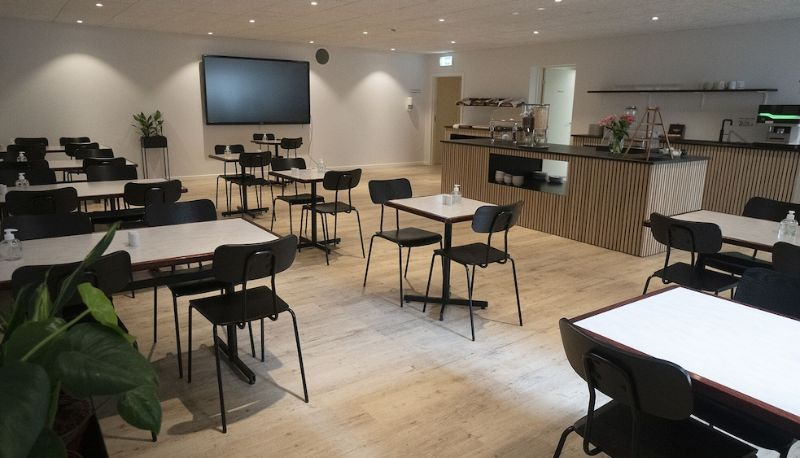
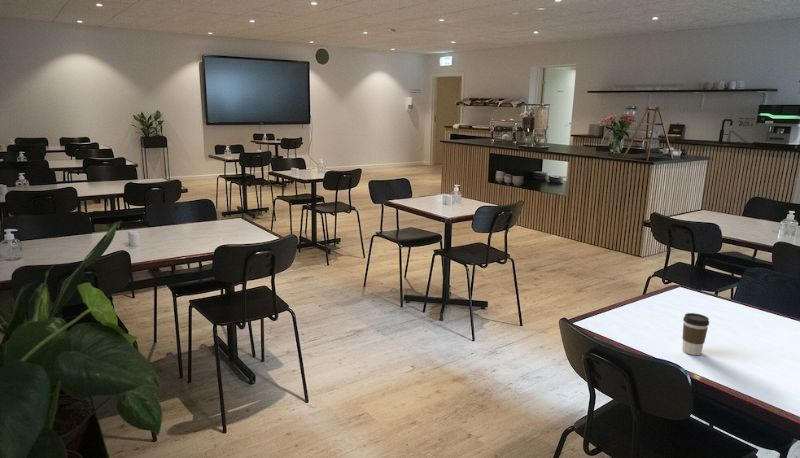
+ coffee cup (694, 334)
